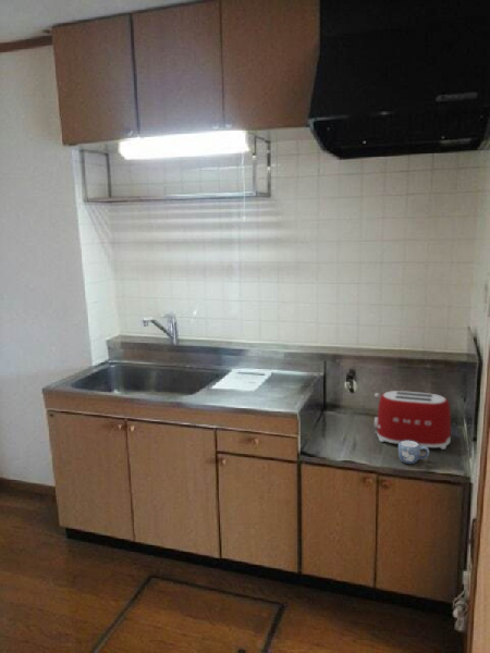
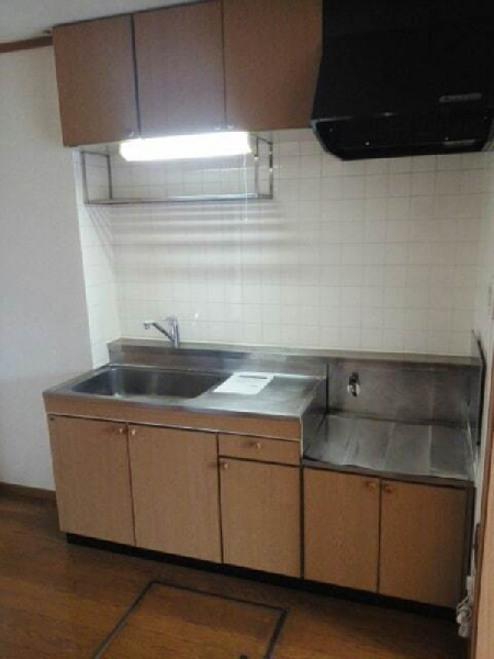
- toaster (412, 418)
- mug (413, 453)
